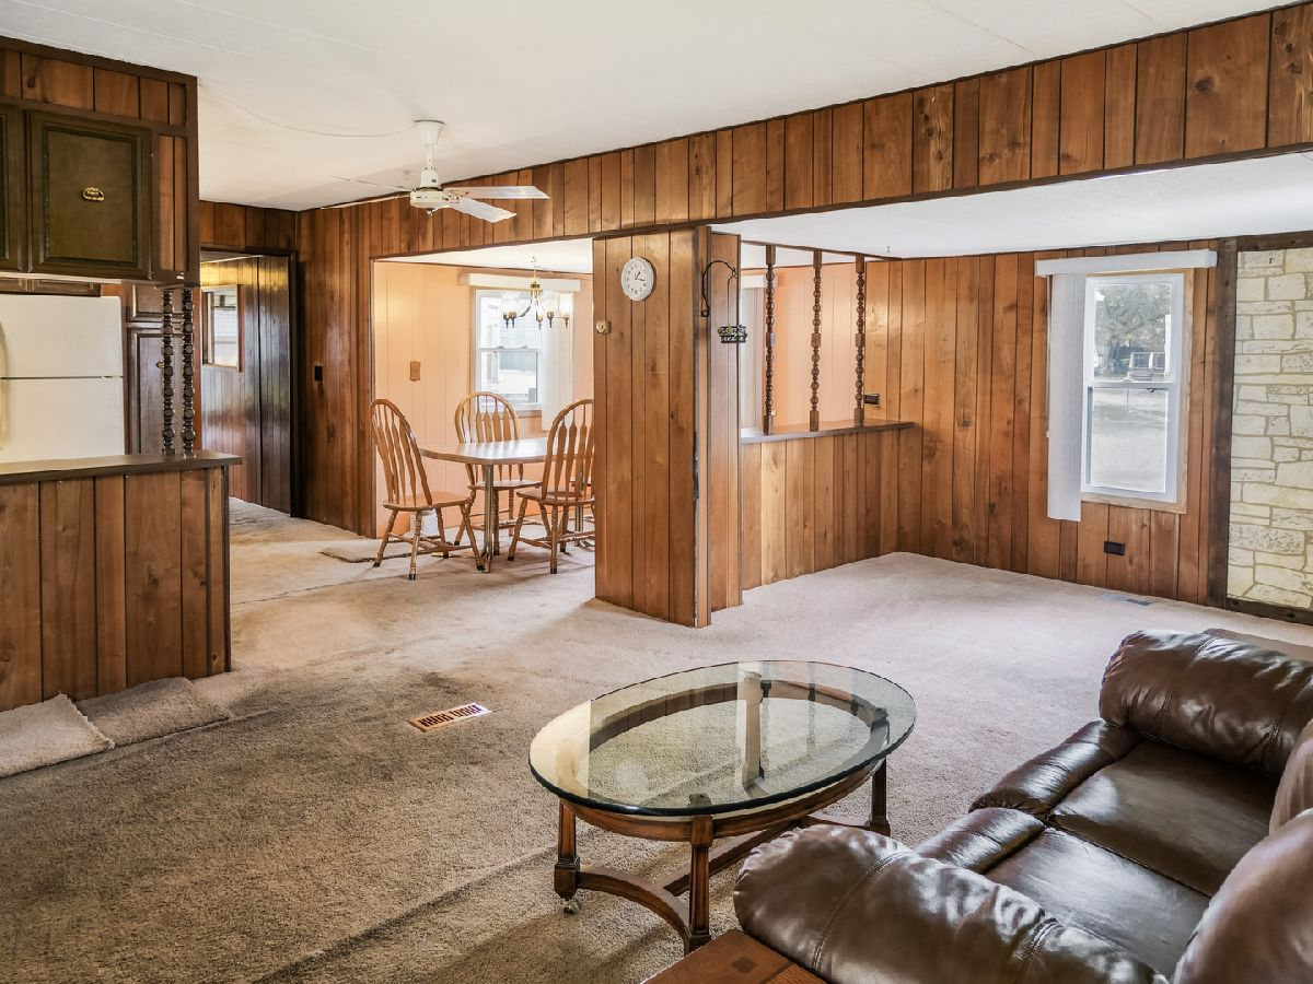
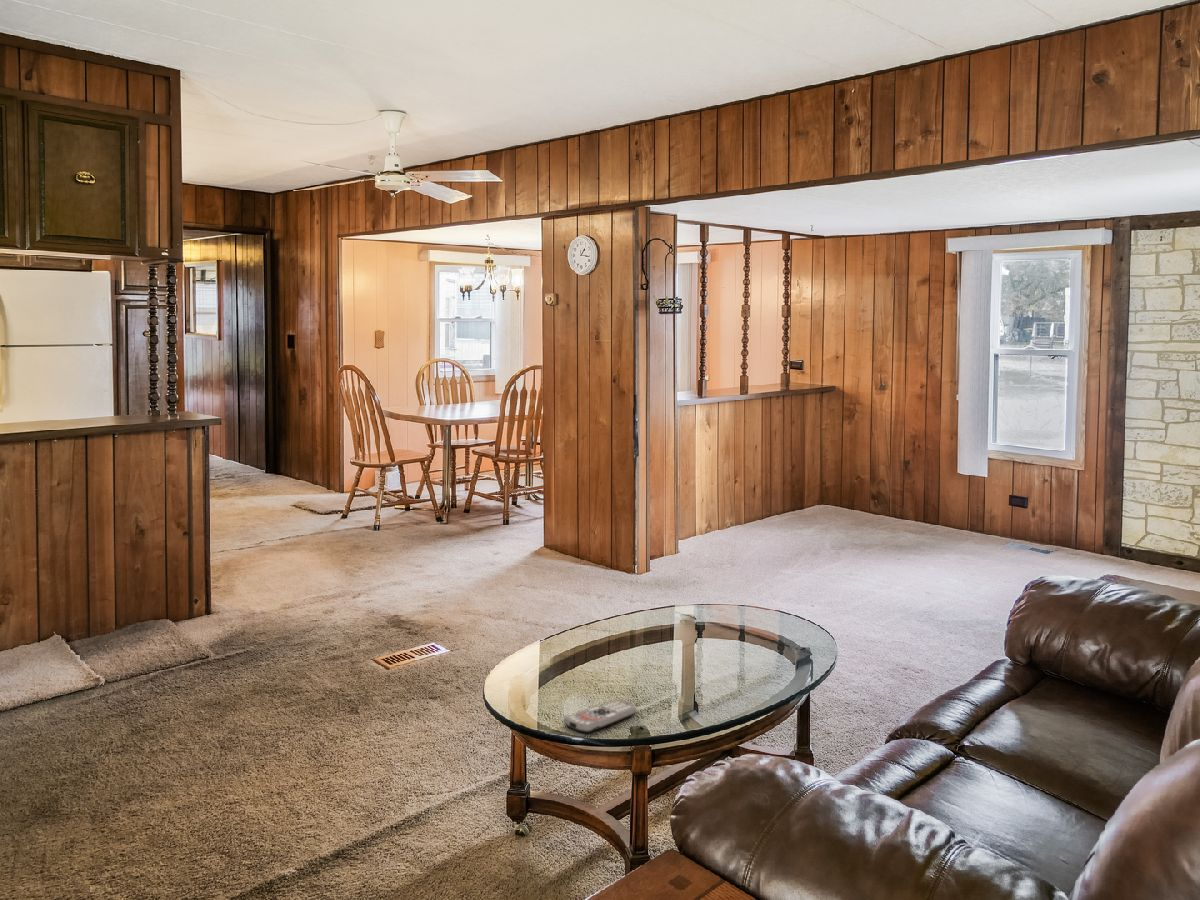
+ remote control (602, 715)
